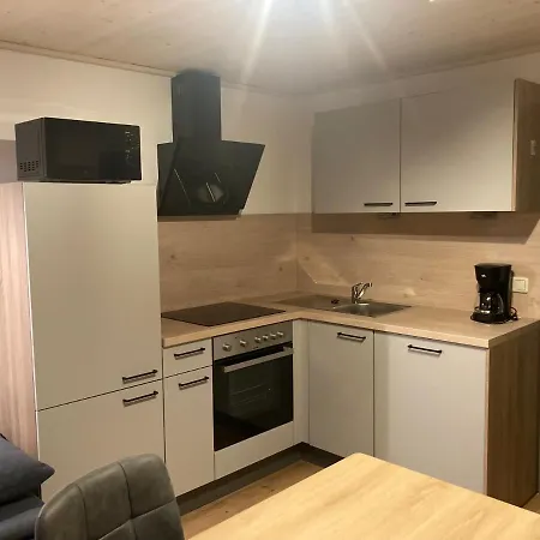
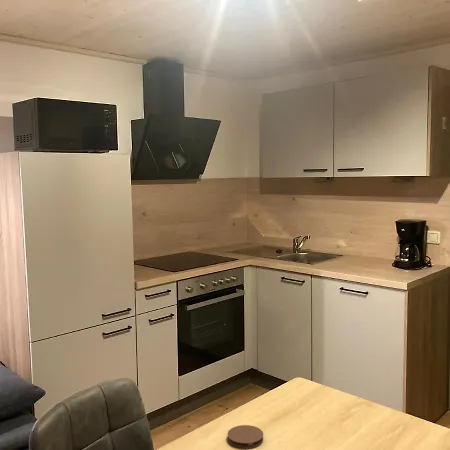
+ coaster (245, 436)
